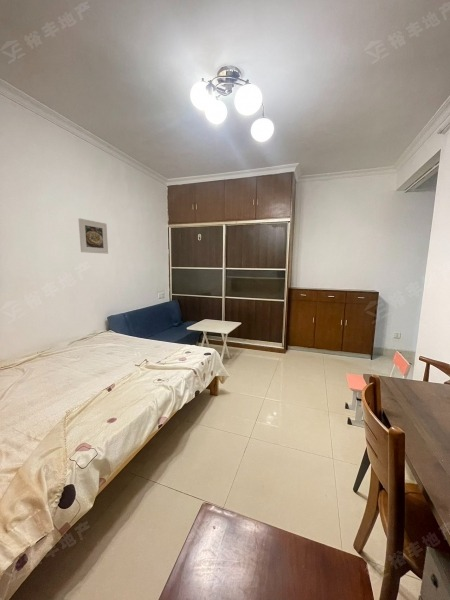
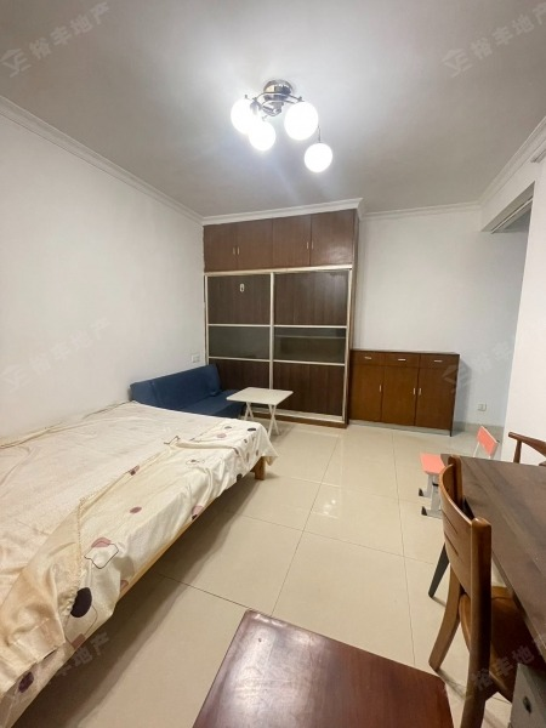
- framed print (94, 237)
